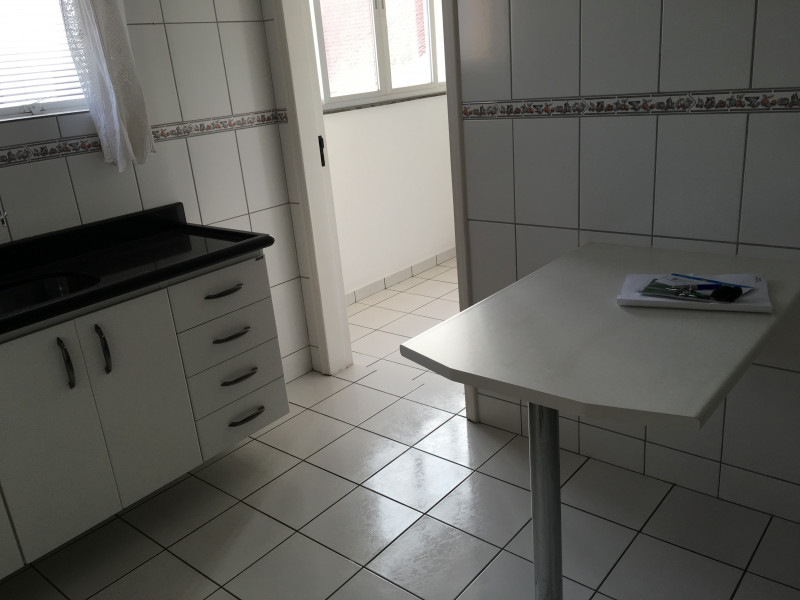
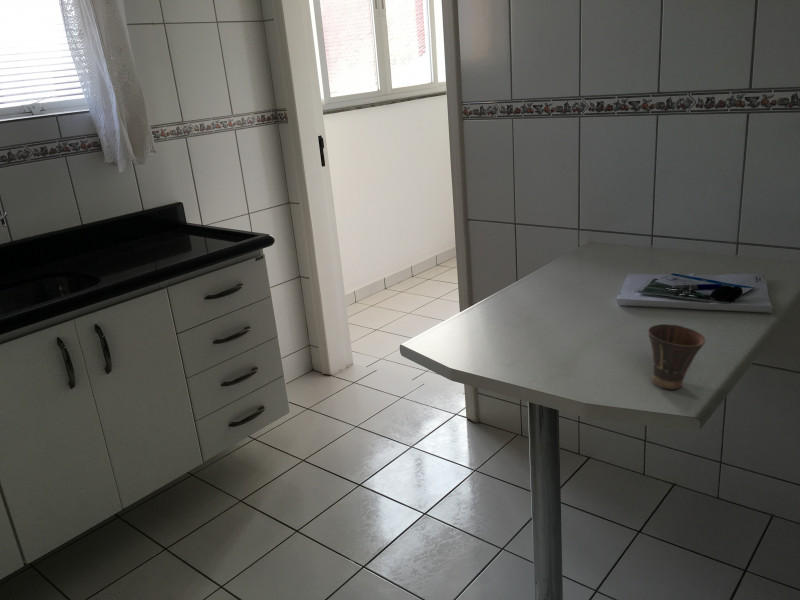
+ cup (675, 358)
